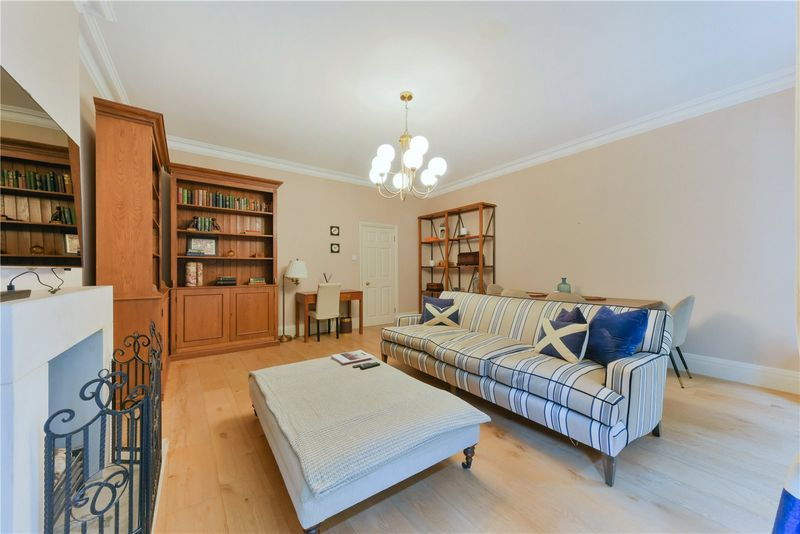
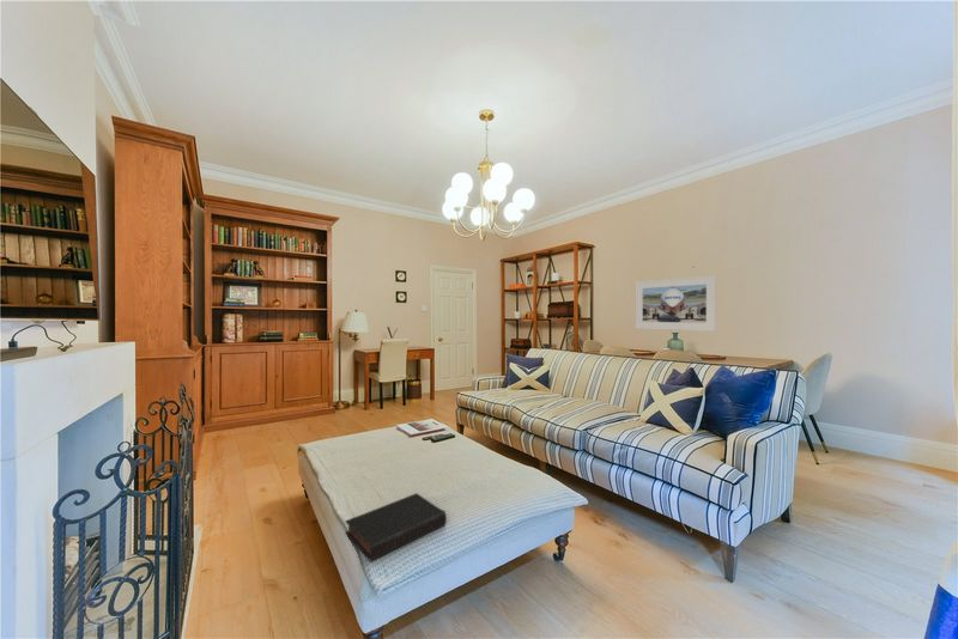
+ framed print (672, 304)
+ book (396, 523)
